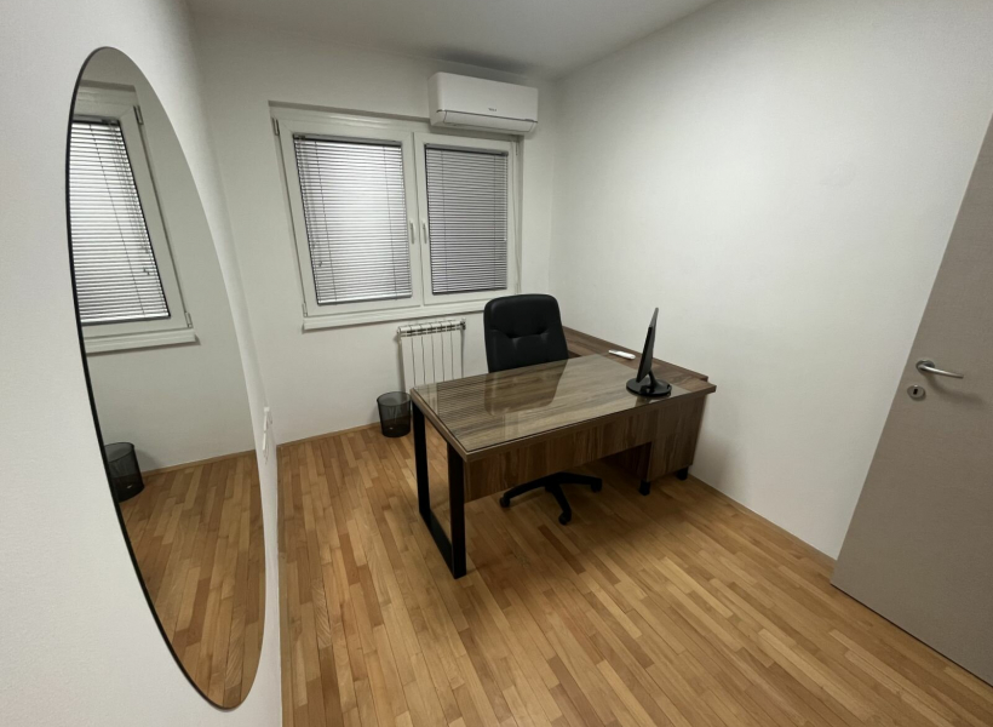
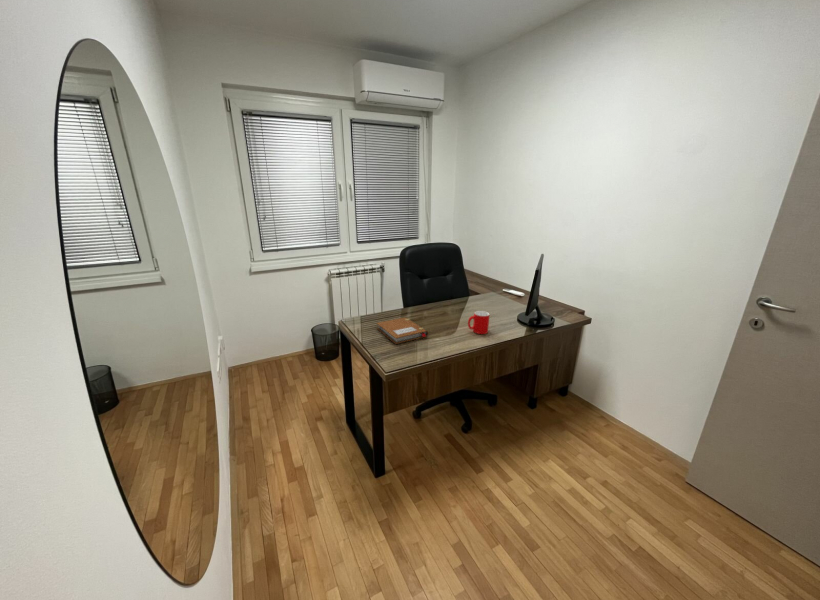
+ cup (478, 322)
+ notebook (402, 329)
